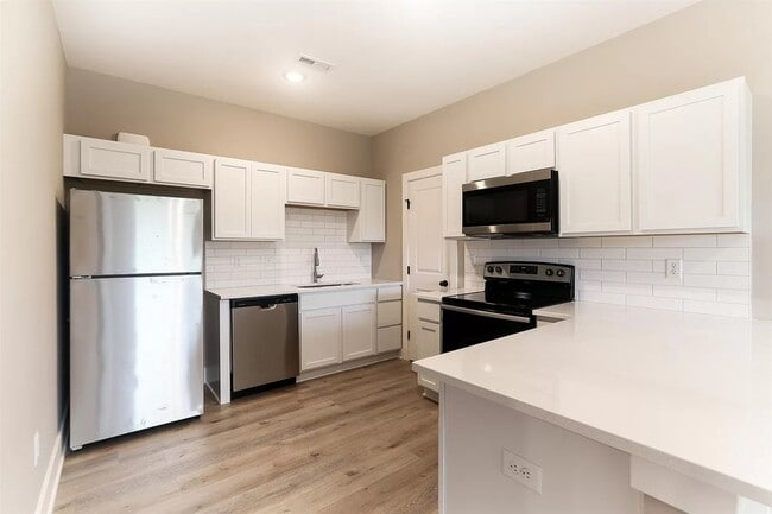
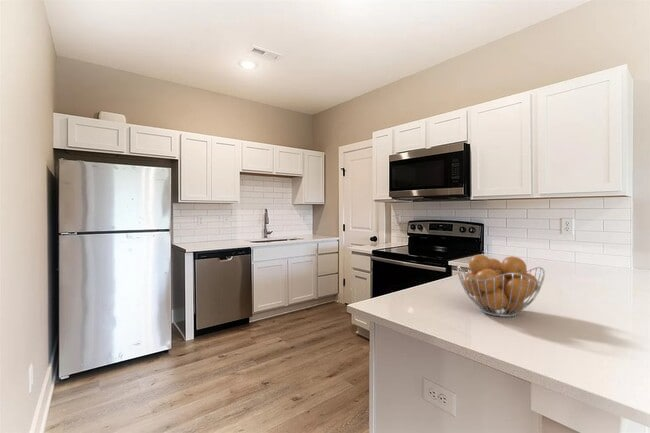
+ fruit basket (498, 283)
